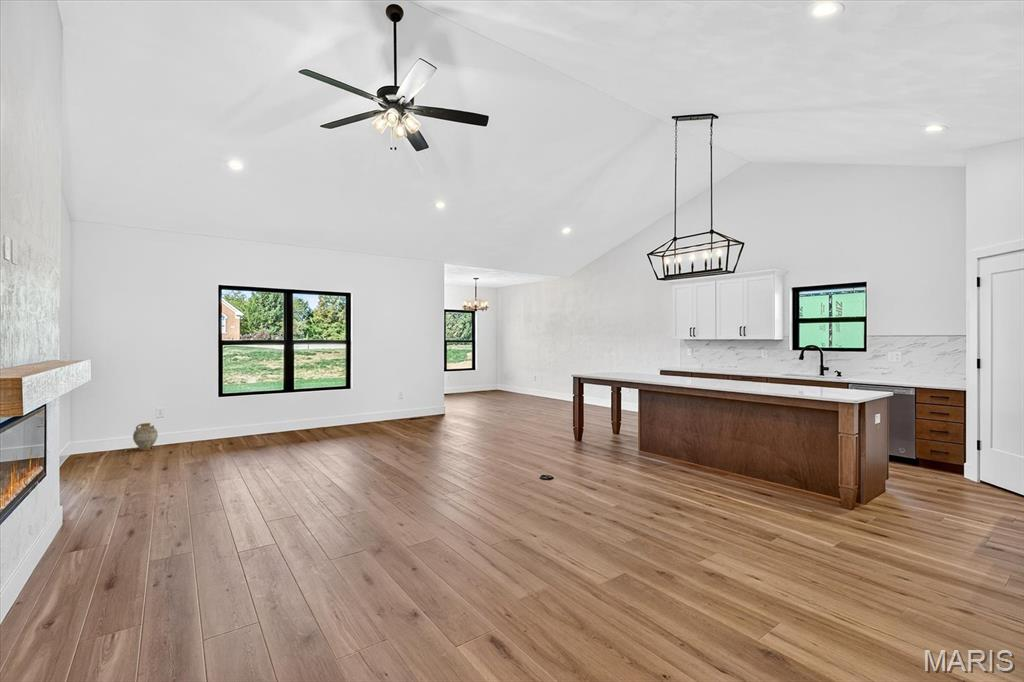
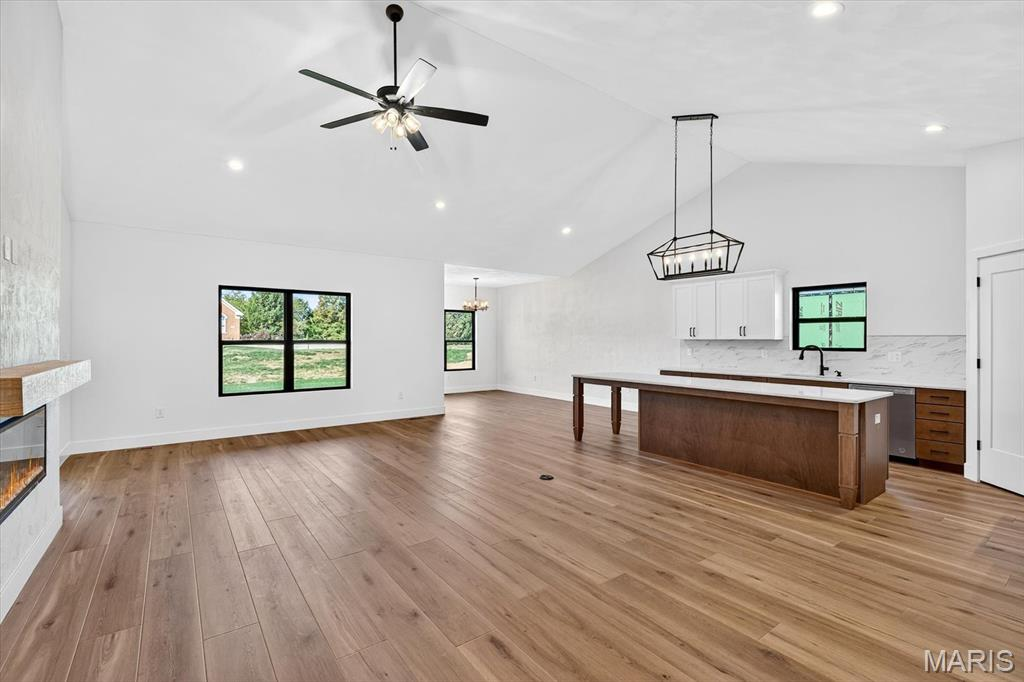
- ceramic jug (145, 436)
